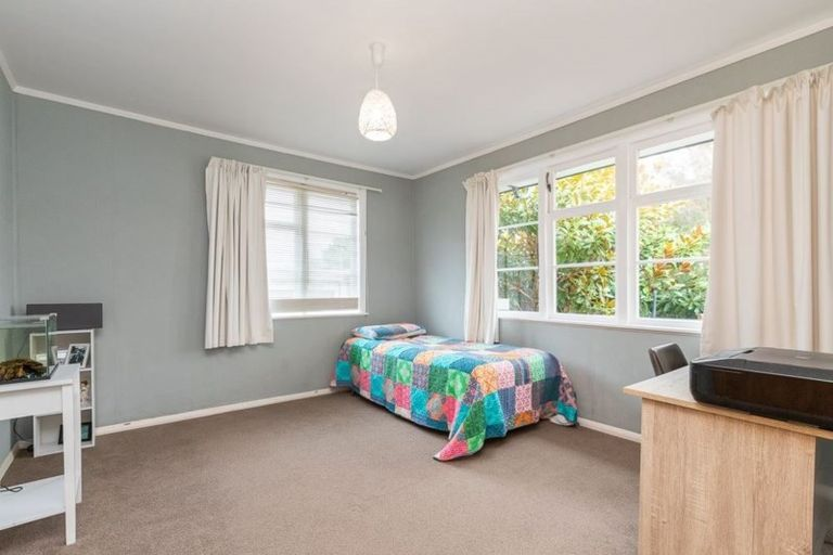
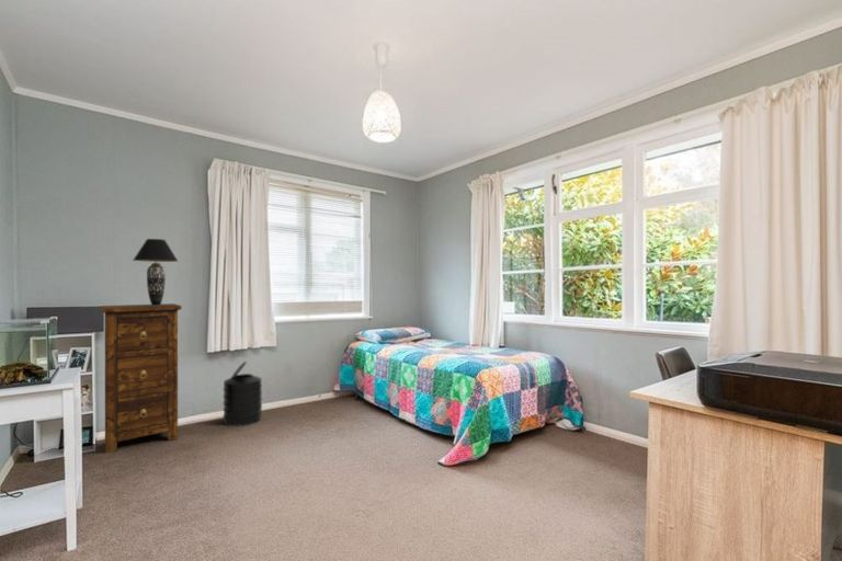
+ trash can (242, 390)
+ table lamp (156, 272)
+ cabinet (140, 371)
